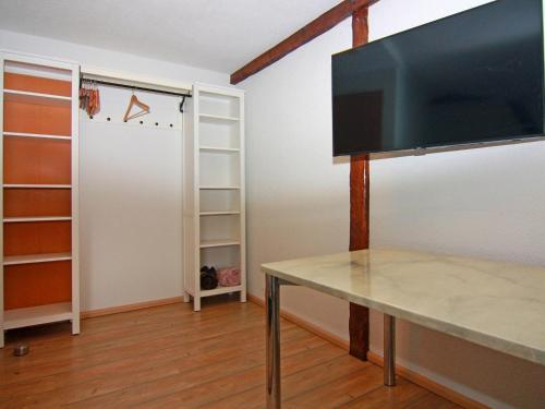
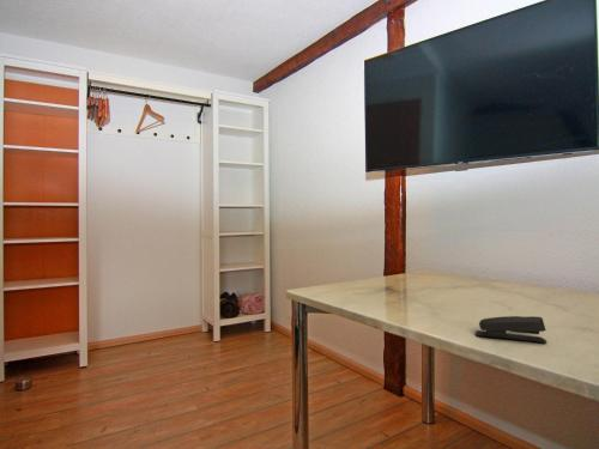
+ stapler (509, 326)
